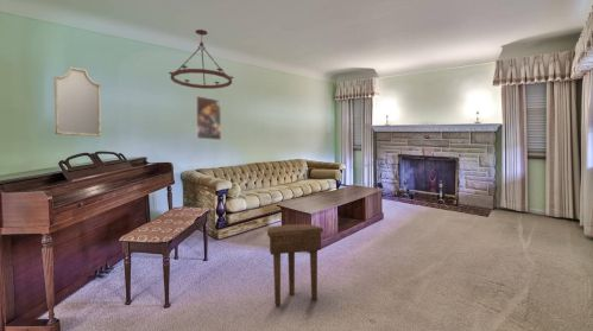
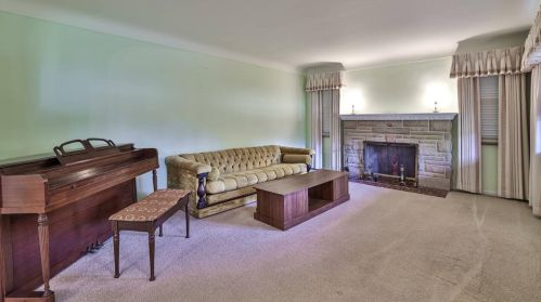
- chandelier (202, 56)
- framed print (208, 119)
- home mirror (78, 101)
- side table (294, 265)
